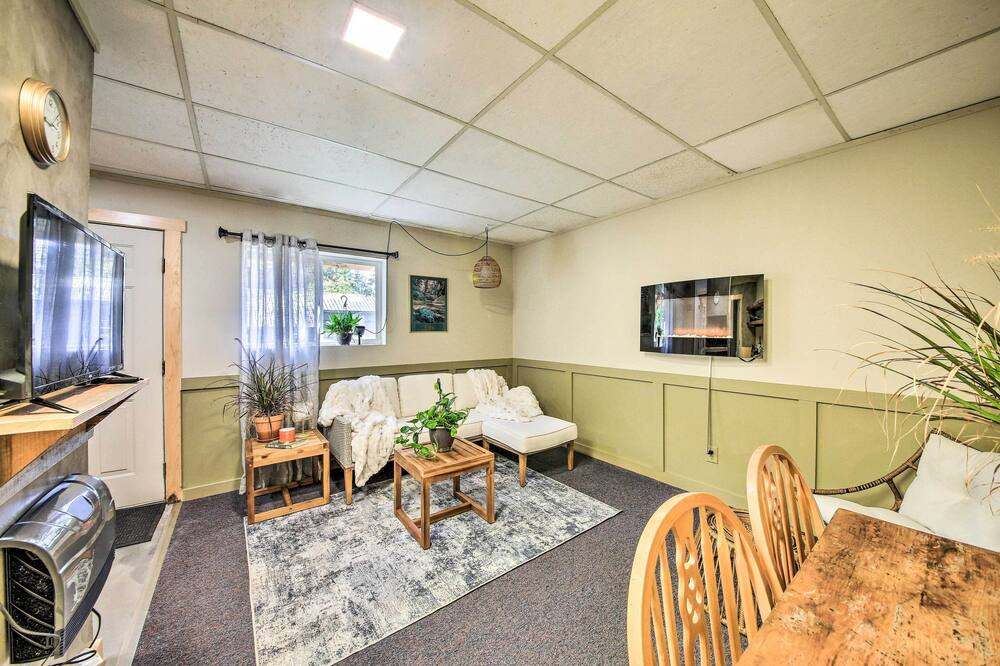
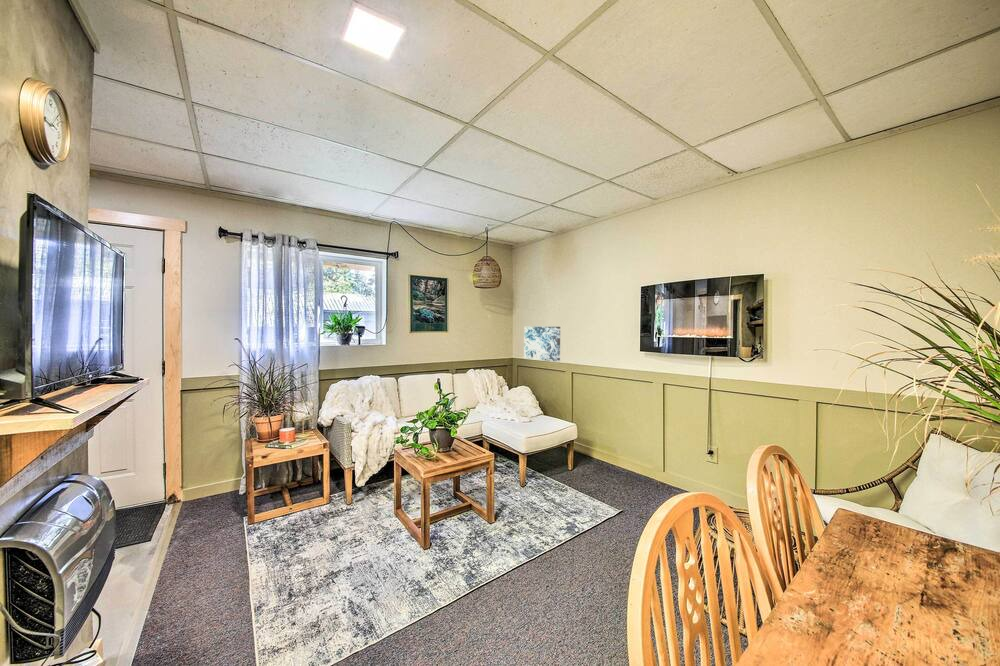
+ wall art (541, 343)
